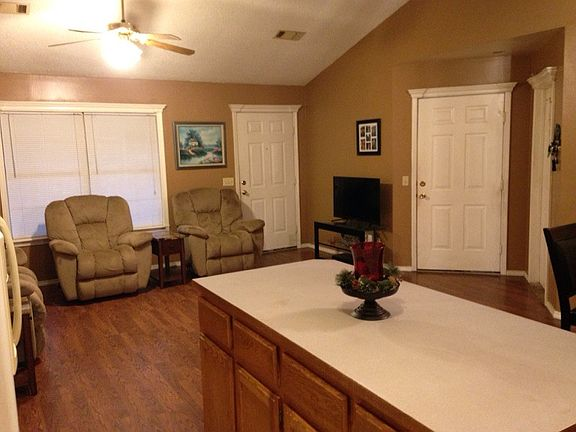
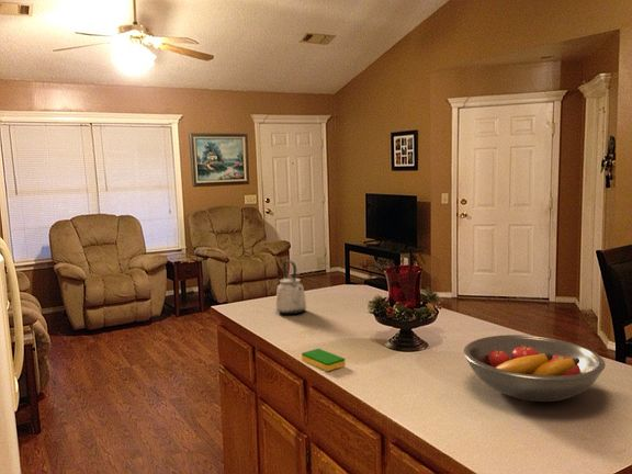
+ dish sponge (323, 359)
+ fruit bowl (530, 366)
+ kettle (292, 287)
